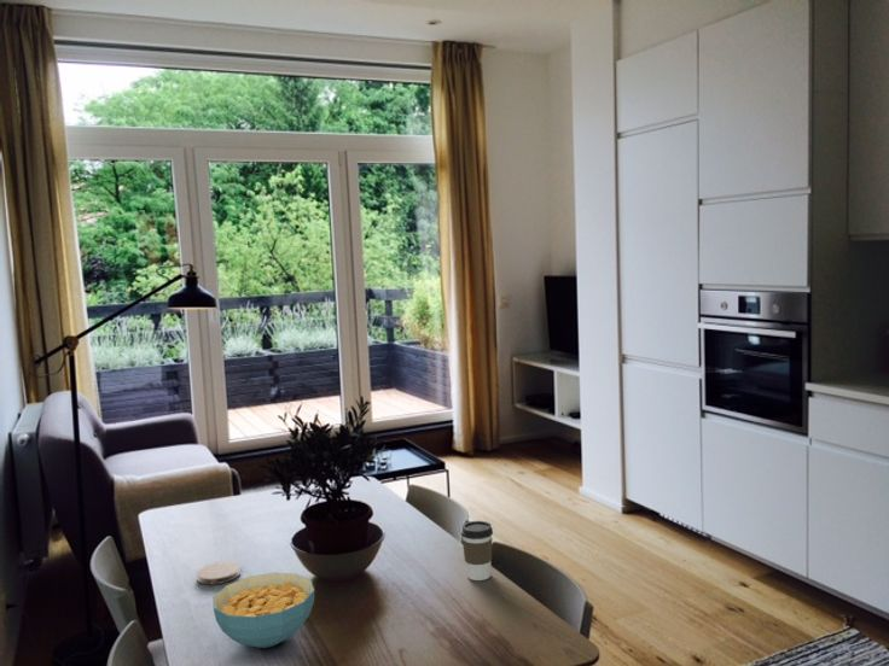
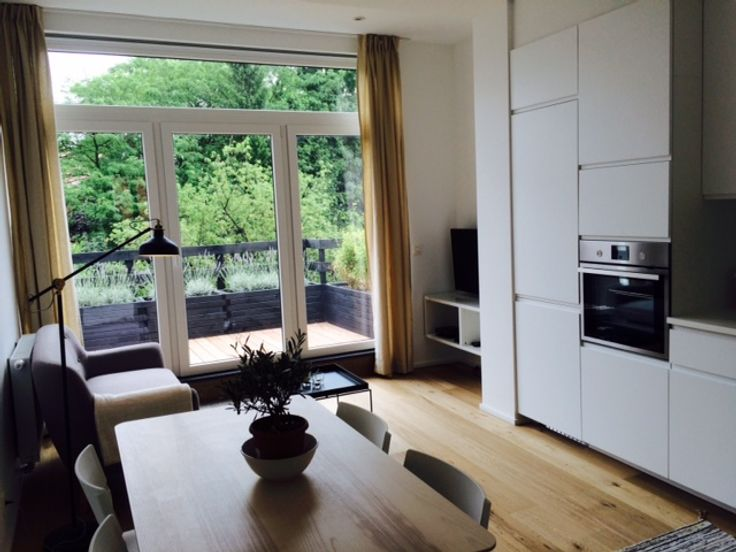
- coaster (219, 572)
- cereal bowl (266, 617)
- coffee cup (477, 550)
